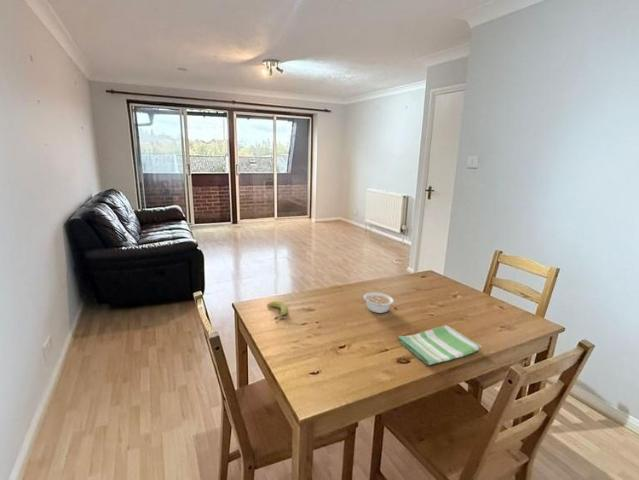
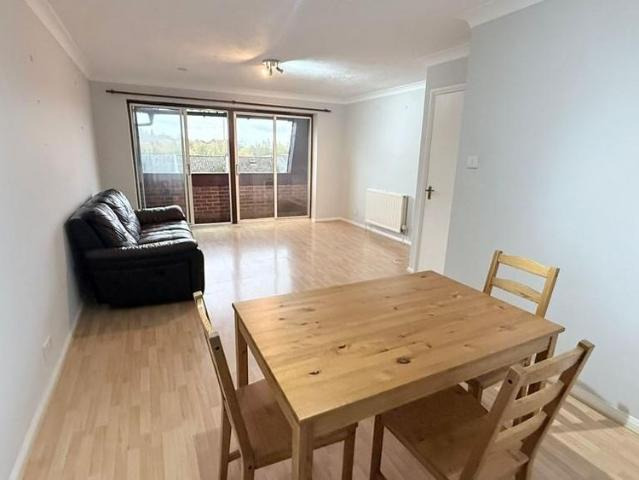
- dish towel (438, 343)
- legume (378, 302)
- fruit (278, 307)
